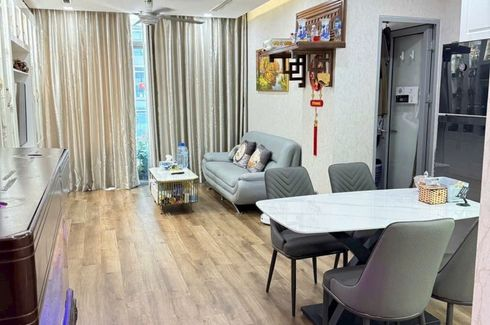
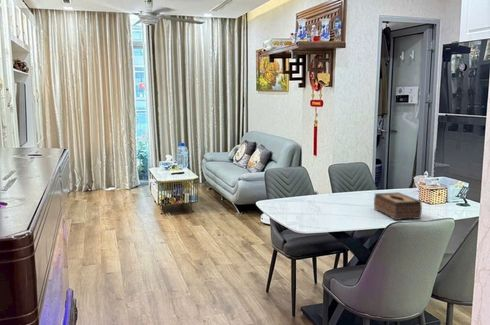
+ tissue box (396, 205)
